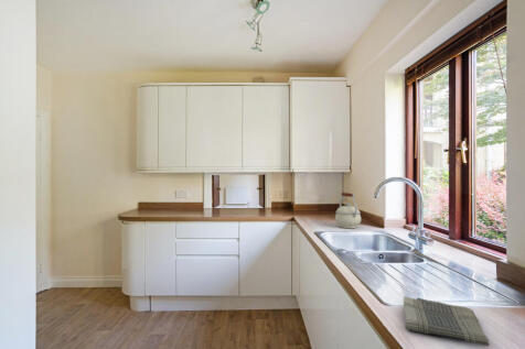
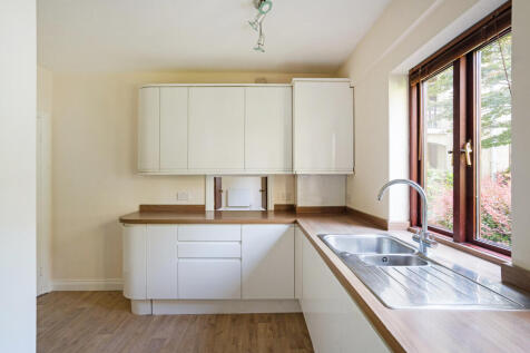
- kettle (346, 209)
- dish towel (440, 316)
